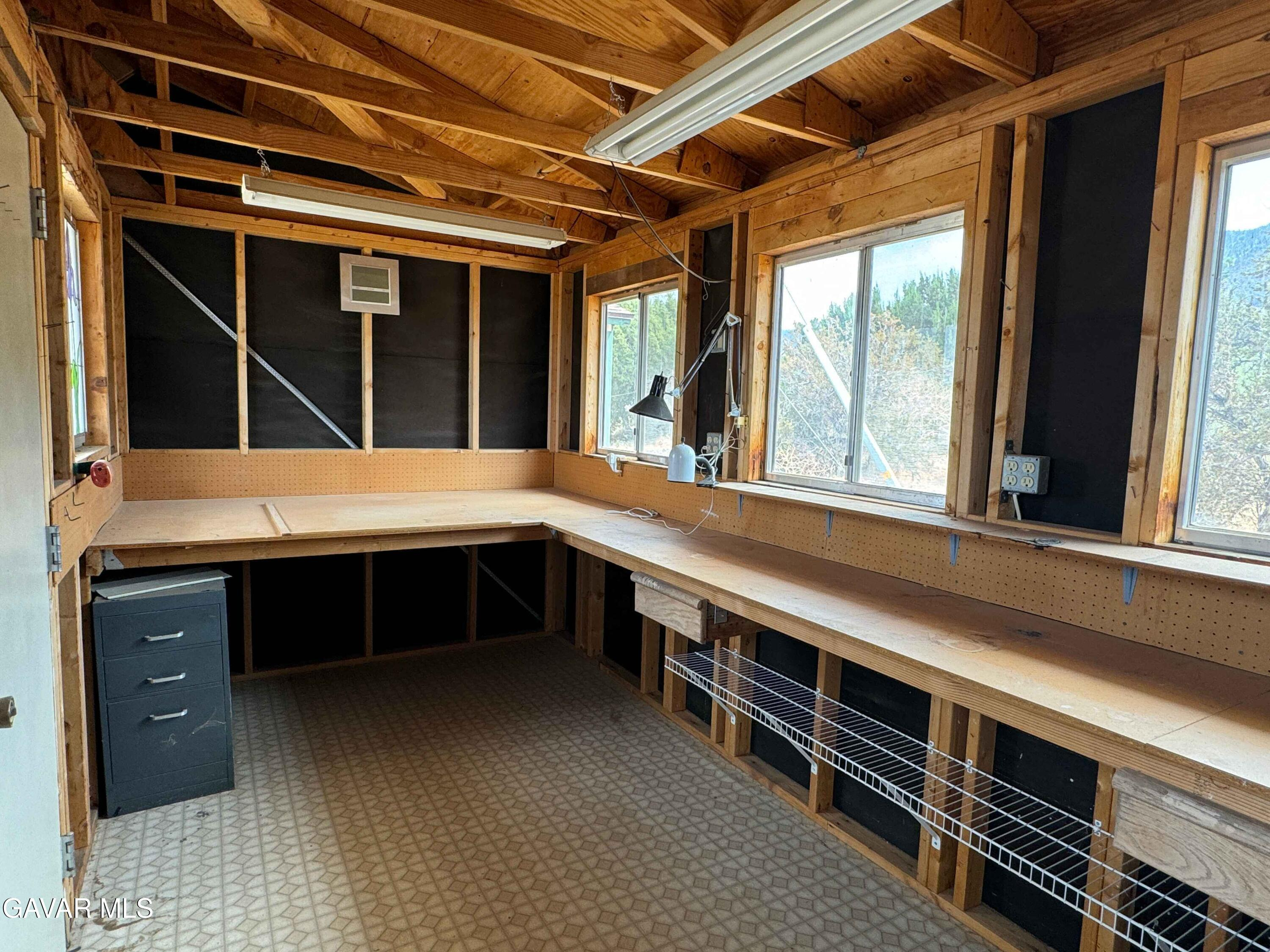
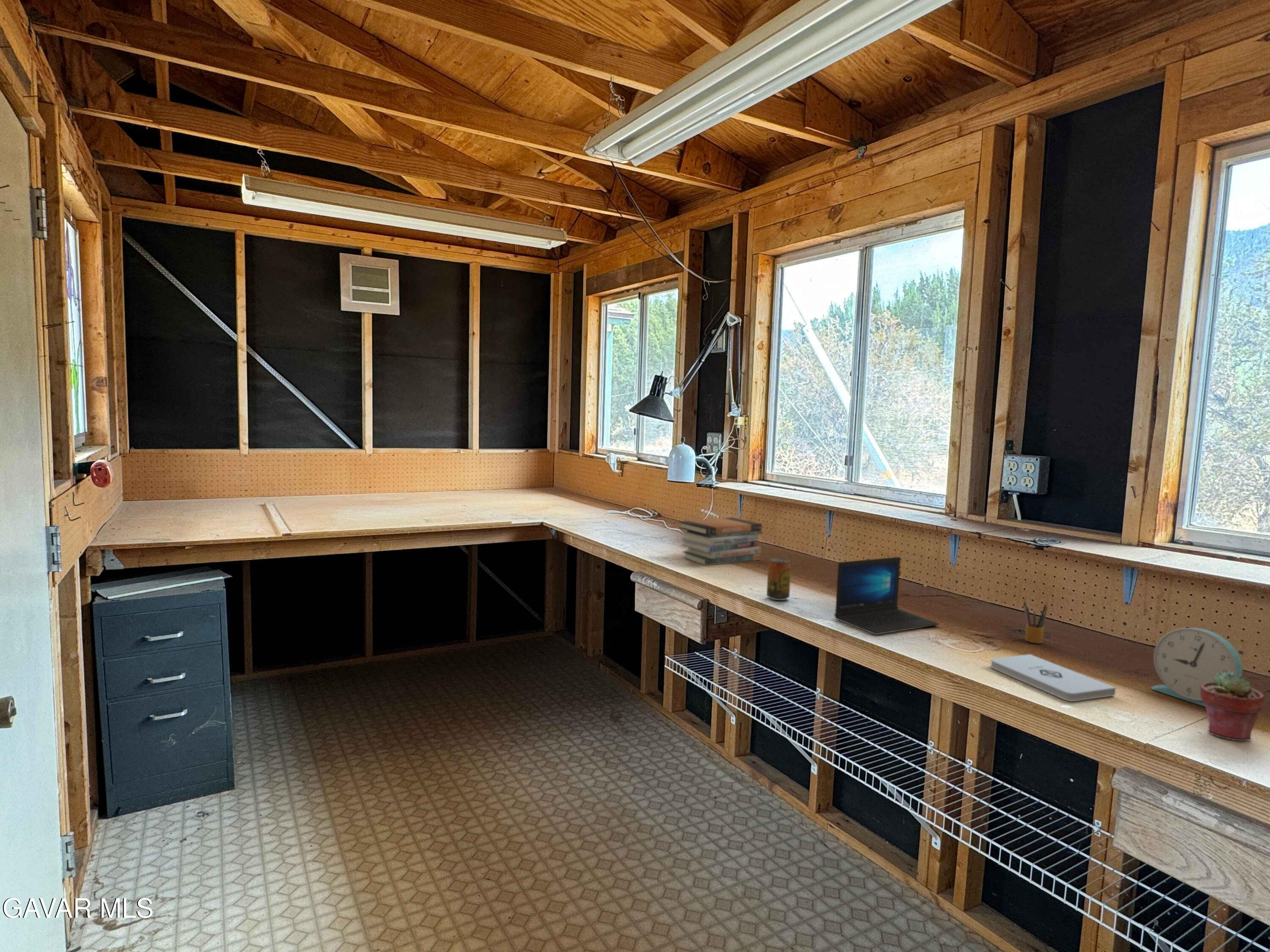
+ beverage can (779, 579)
+ potted succulent (1231, 703)
+ laptop (888, 594)
+ book stack (720, 541)
+ alarm clock (1200, 663)
+ notepad (1048, 676)
+ pencil box (1035, 622)
